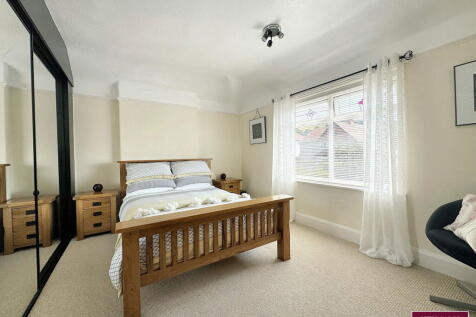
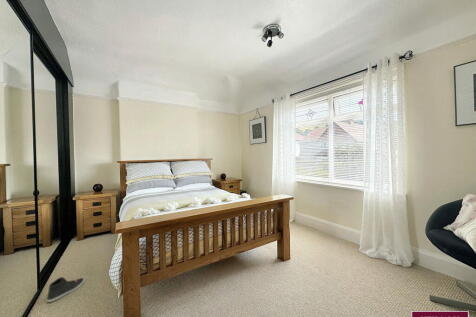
+ sneaker (67, 283)
